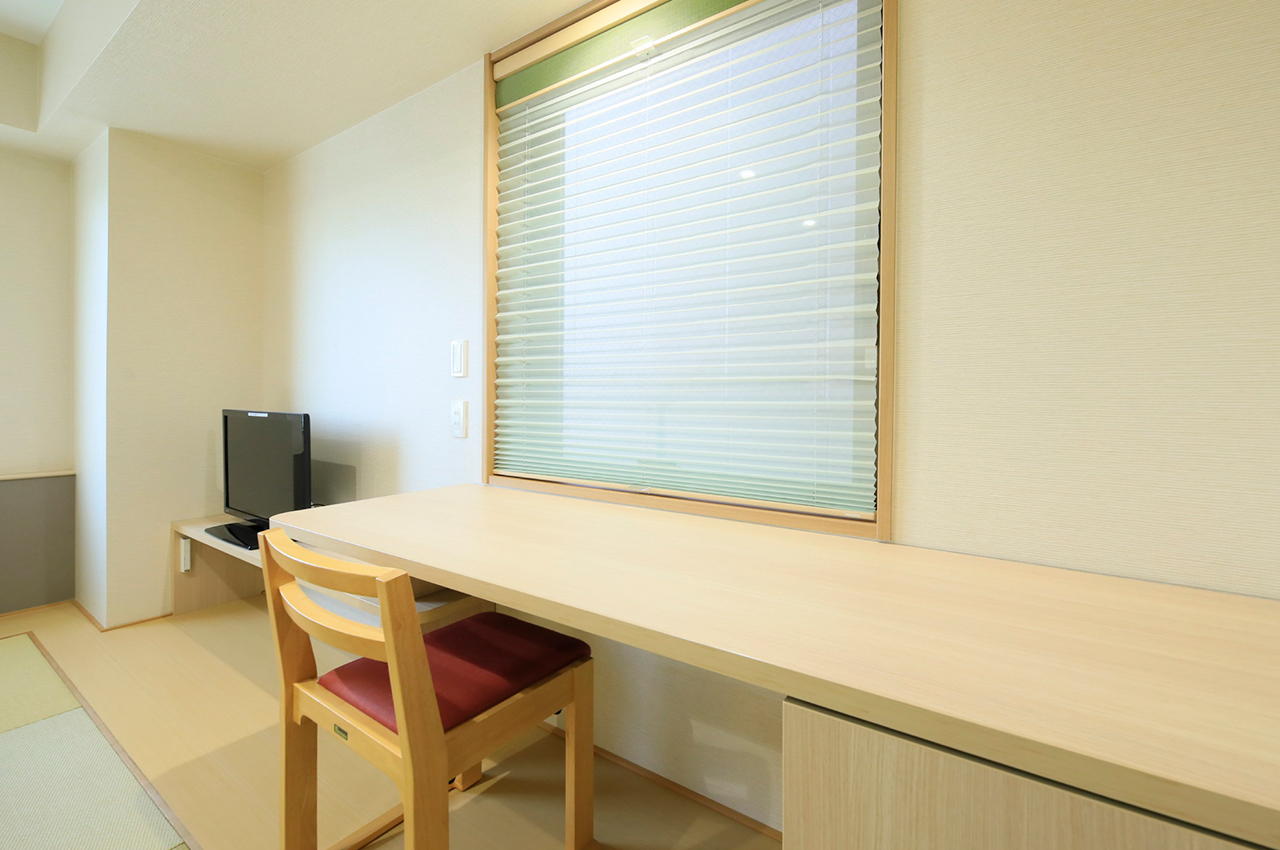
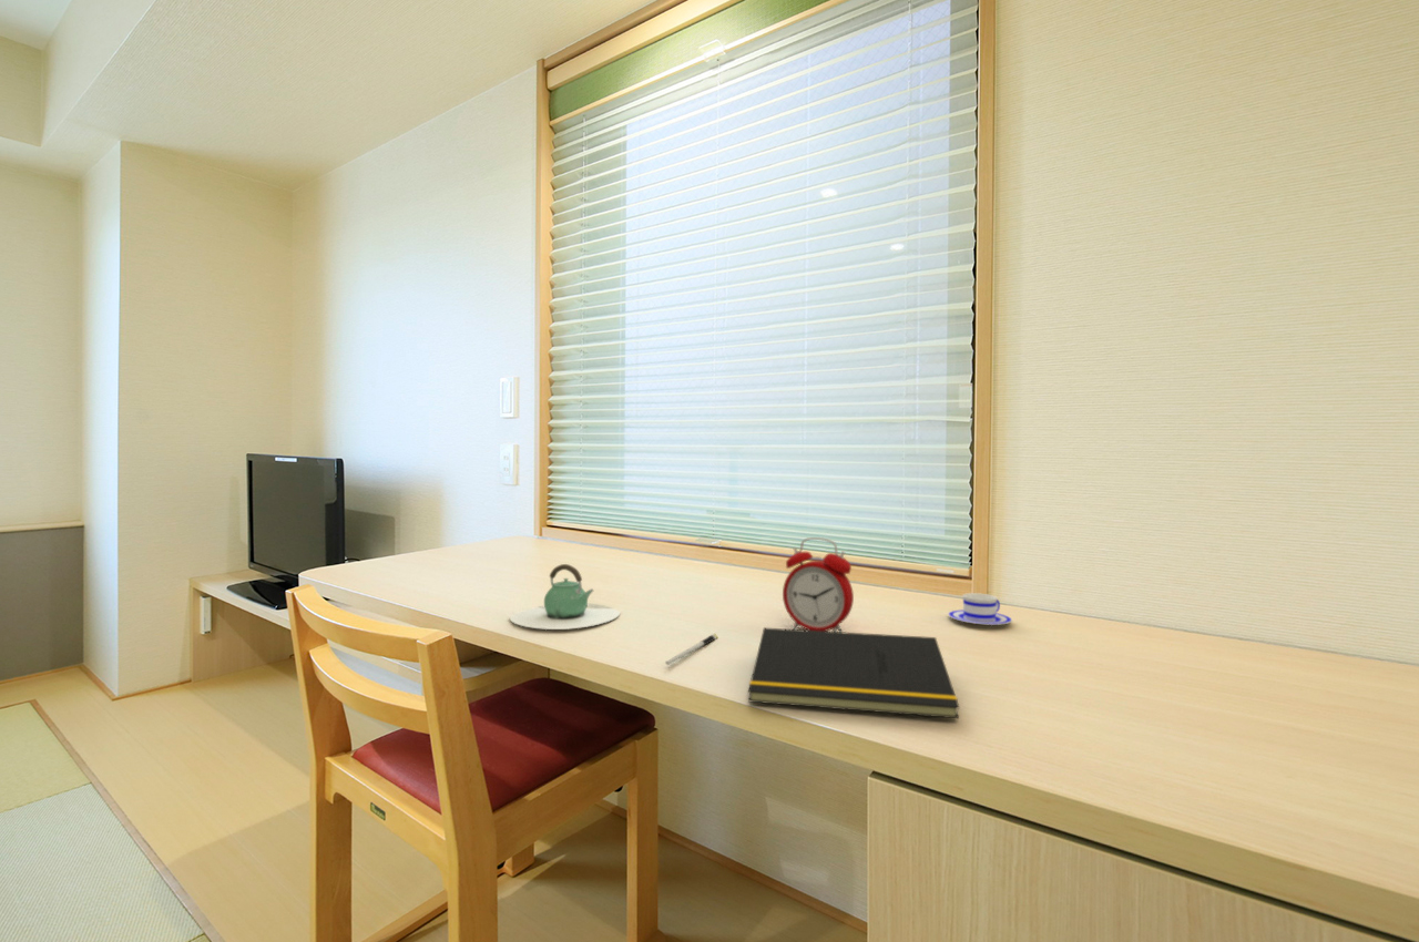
+ pen (693, 647)
+ teapot (565, 590)
+ teacup (979, 607)
+ notepad (848, 667)
+ alarm clock (817, 584)
